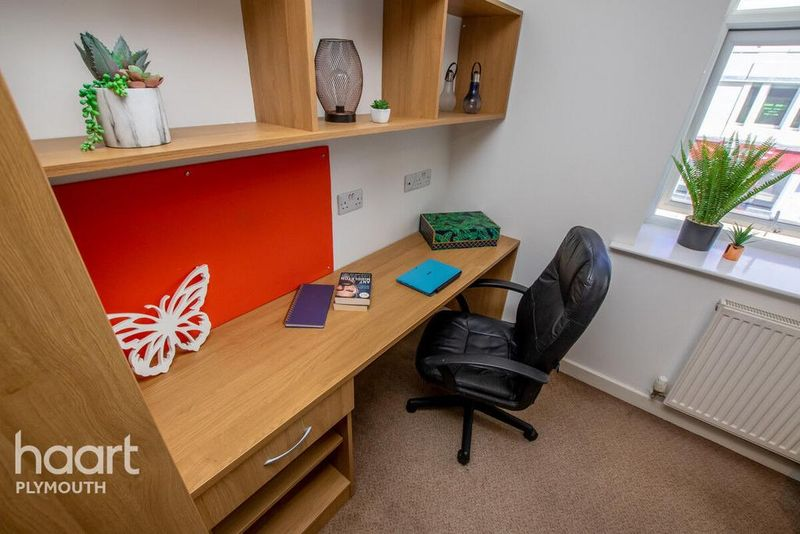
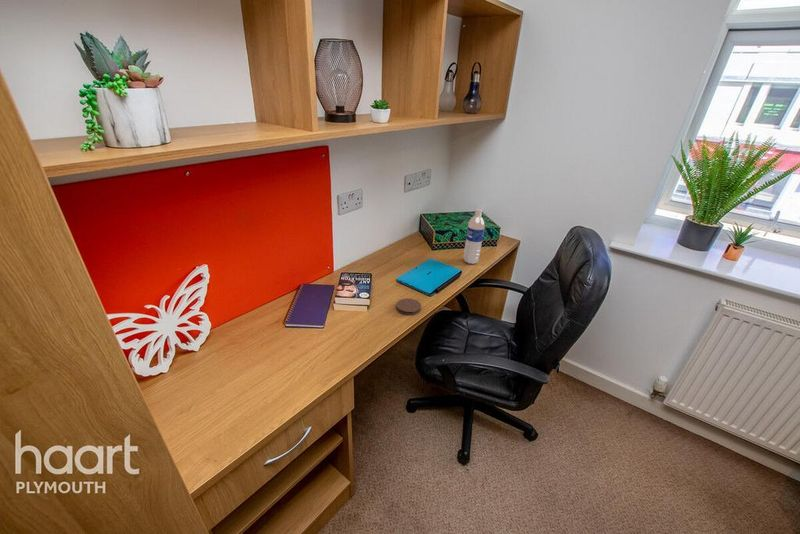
+ water bottle (474, 236)
+ coaster (408, 306)
